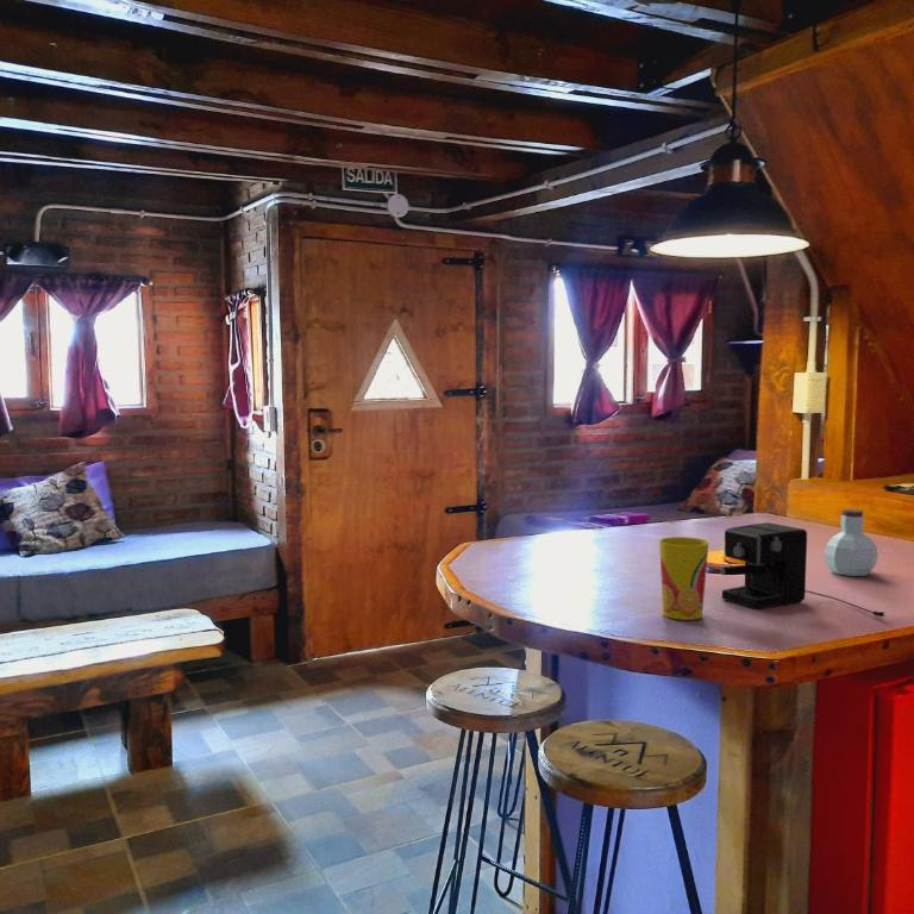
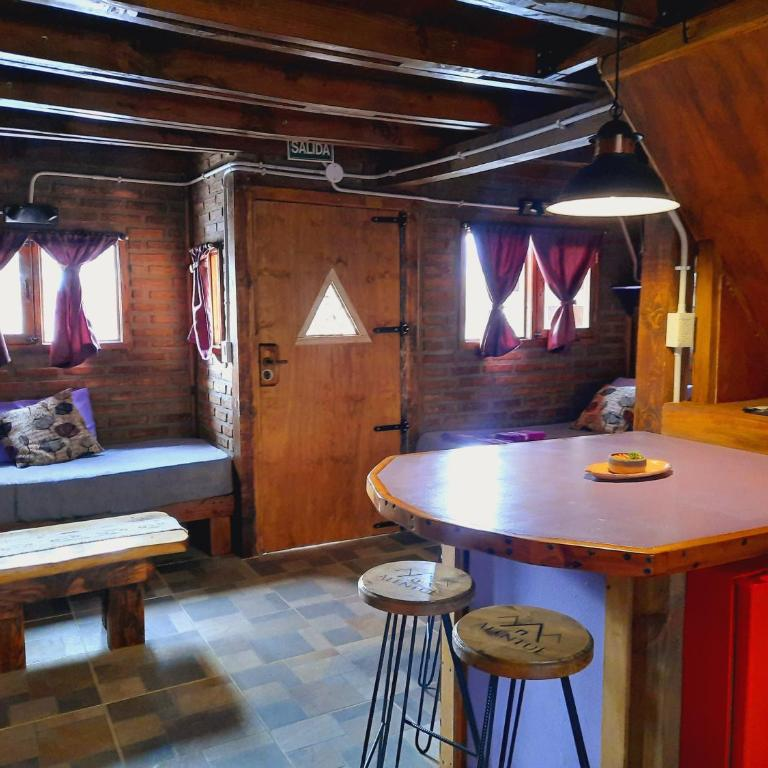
- jar (851, 541)
- cup (683, 577)
- coffee maker (797, 570)
